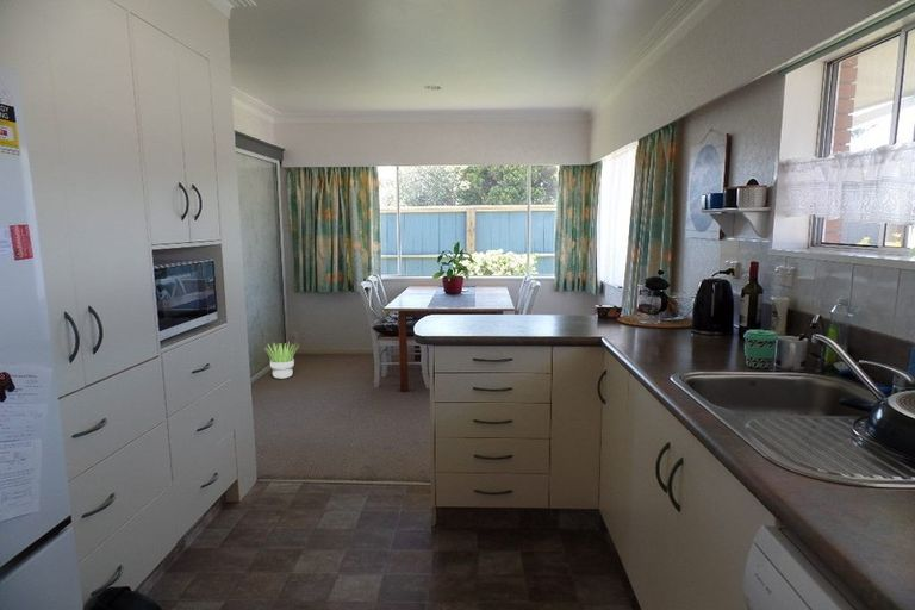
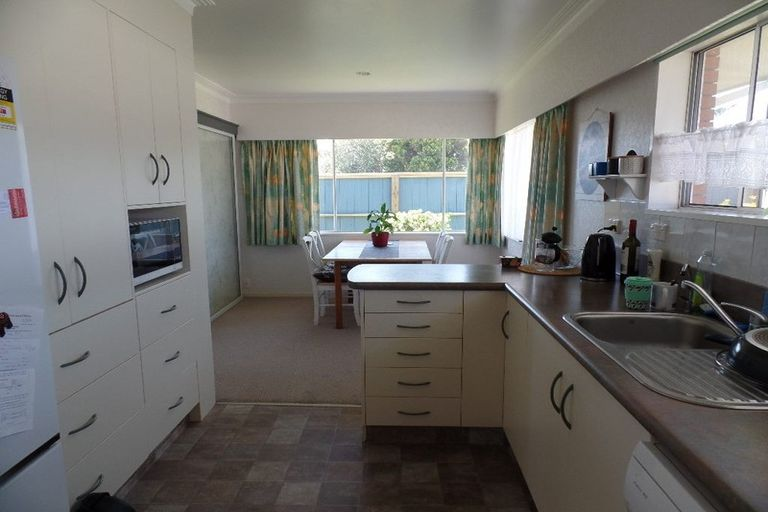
- potted plant (282, 360)
